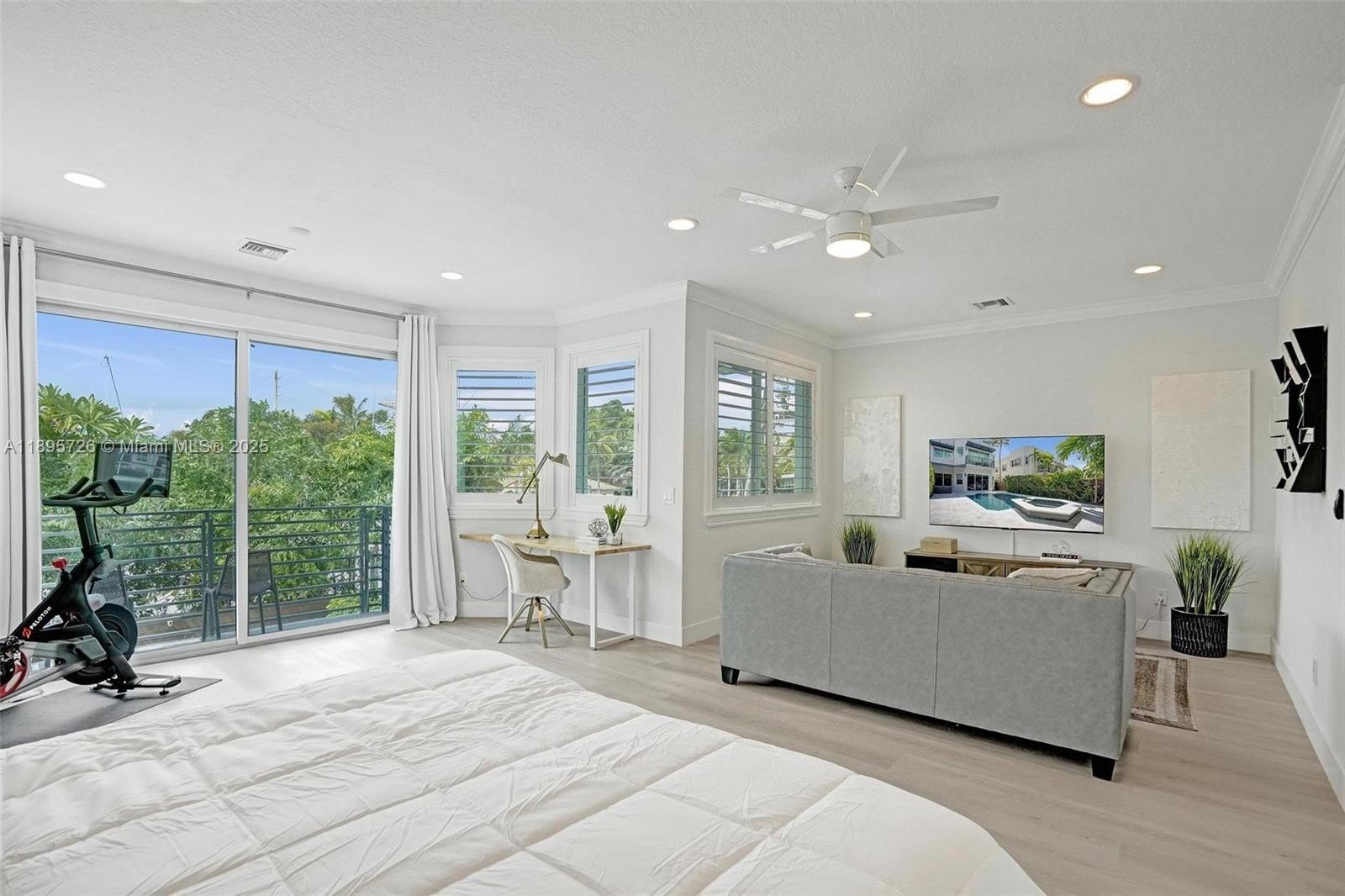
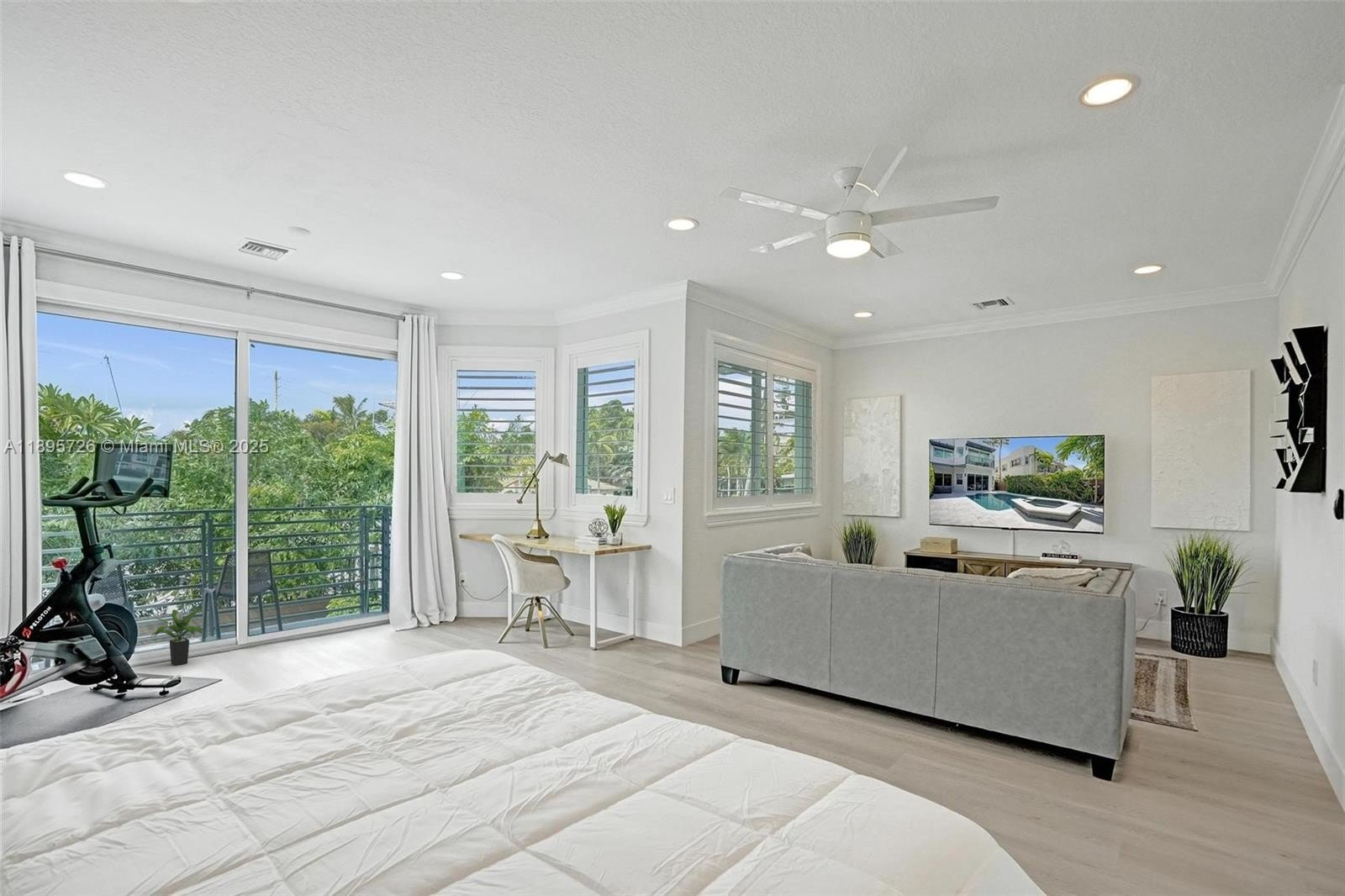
+ potted plant (178, 636)
